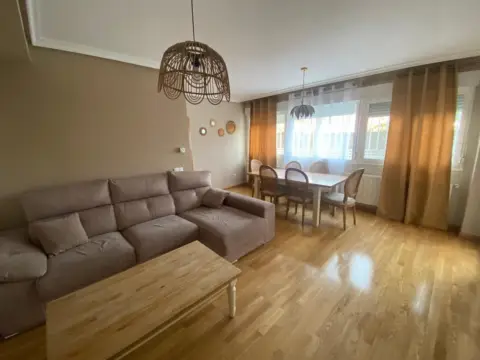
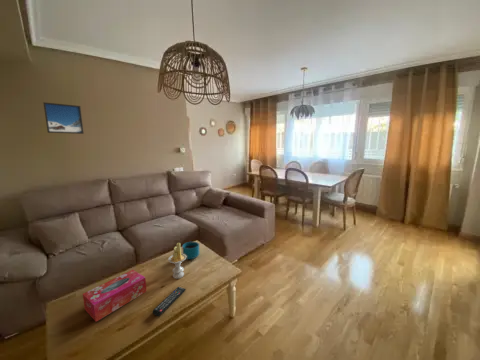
+ tissue box (116, 292)
+ candle (177, 259)
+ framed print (64, 118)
+ cup (192, 249)
+ remote control (170, 300)
